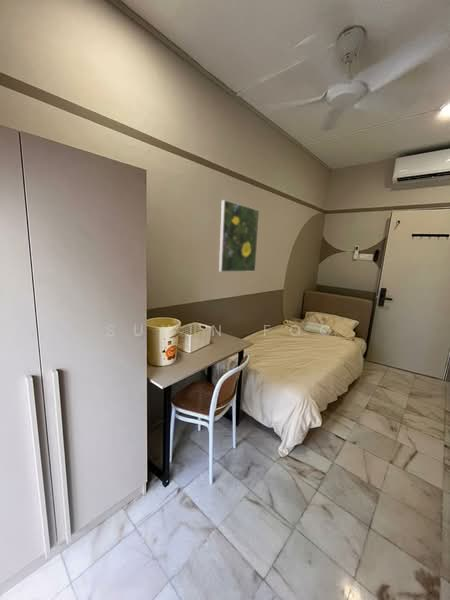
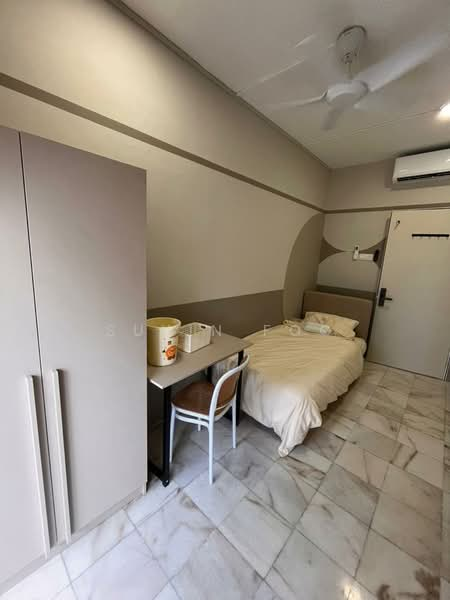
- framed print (240, 239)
